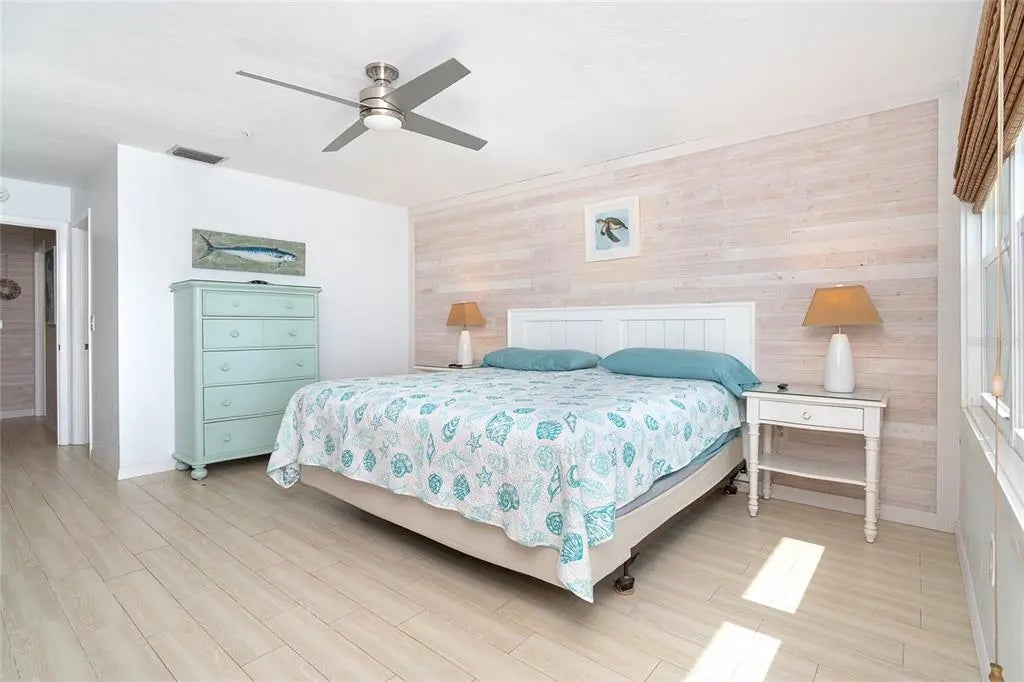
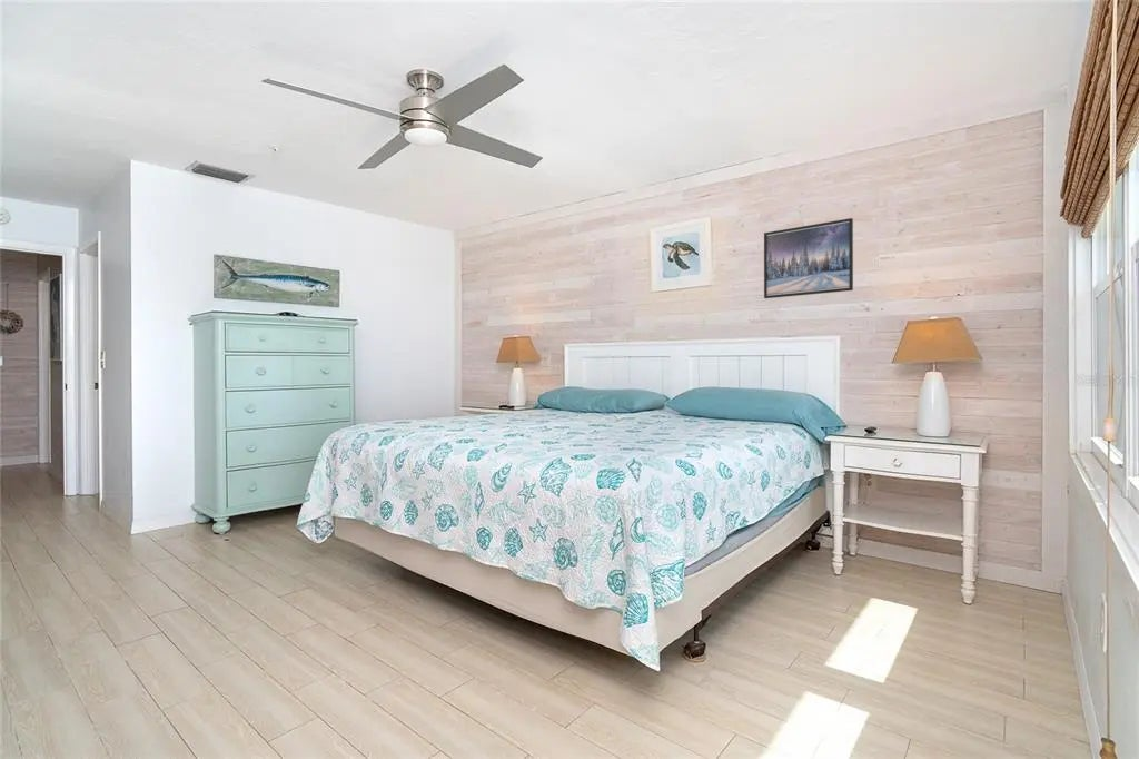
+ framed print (806, 259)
